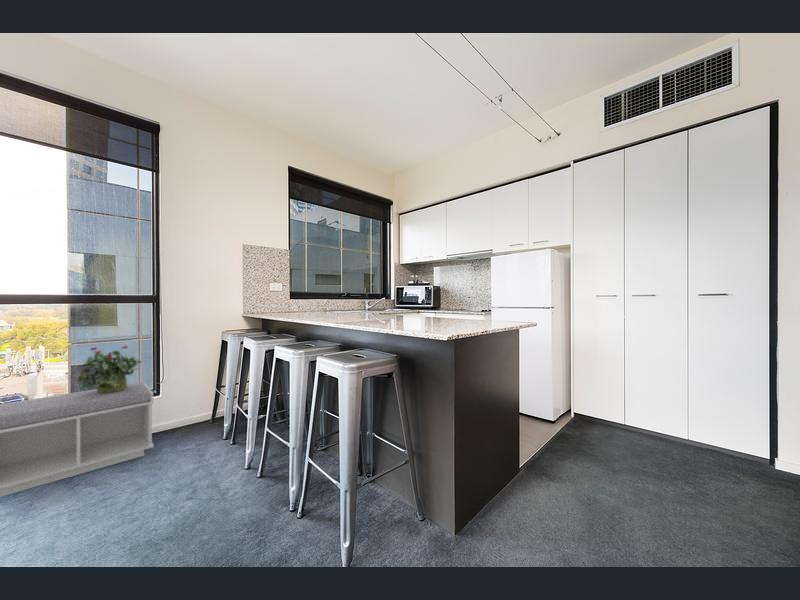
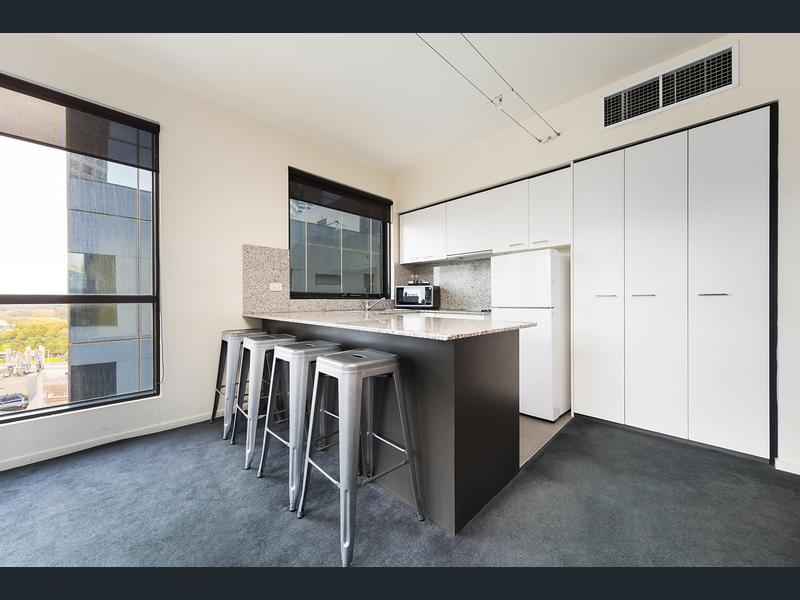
- bench (77, 430)
- potted plant (110, 368)
